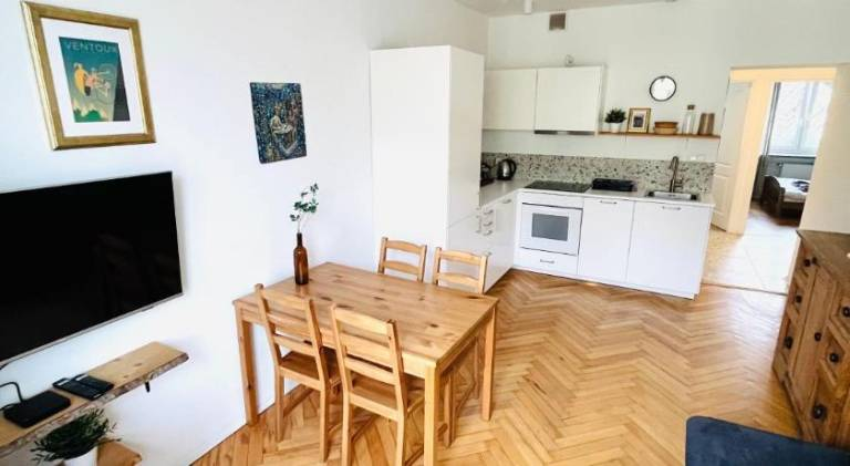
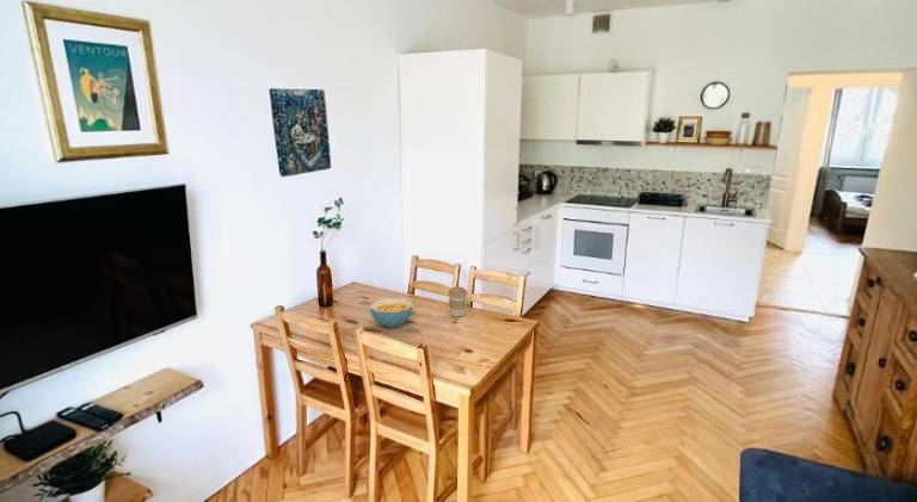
+ coffee cup (457, 300)
+ cereal bowl (392, 315)
